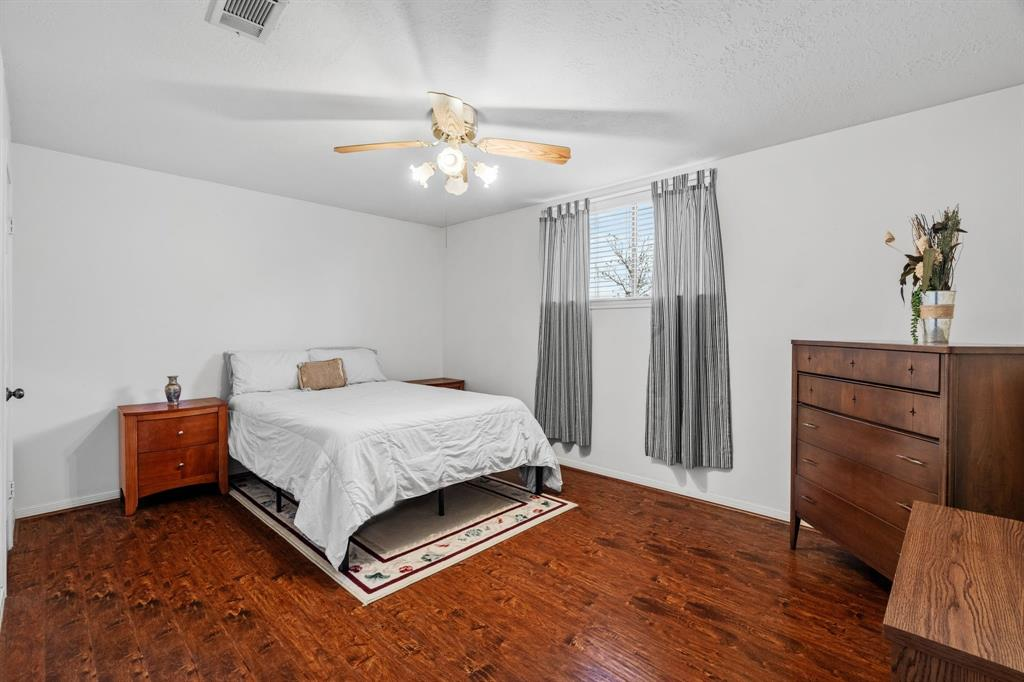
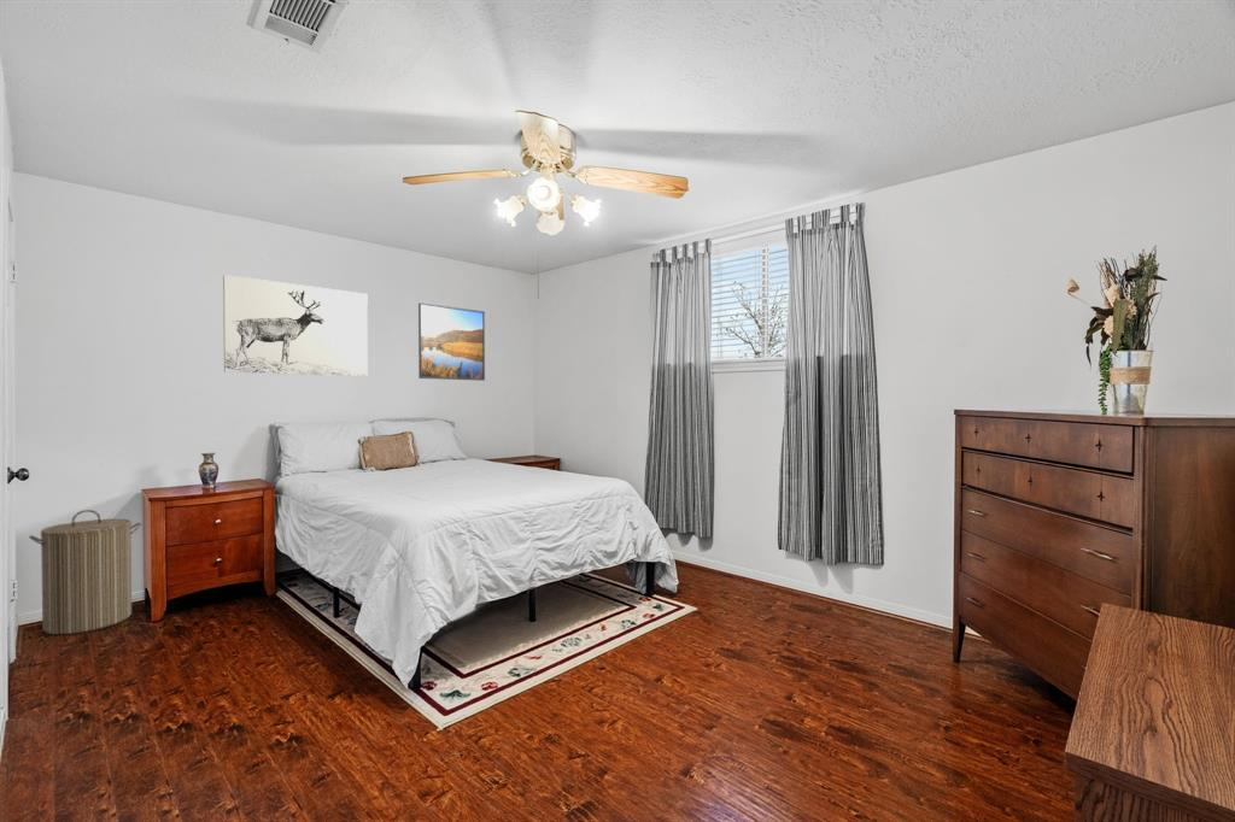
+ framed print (452, 344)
+ laundry hamper (88, 565)
+ wall art (300, 329)
